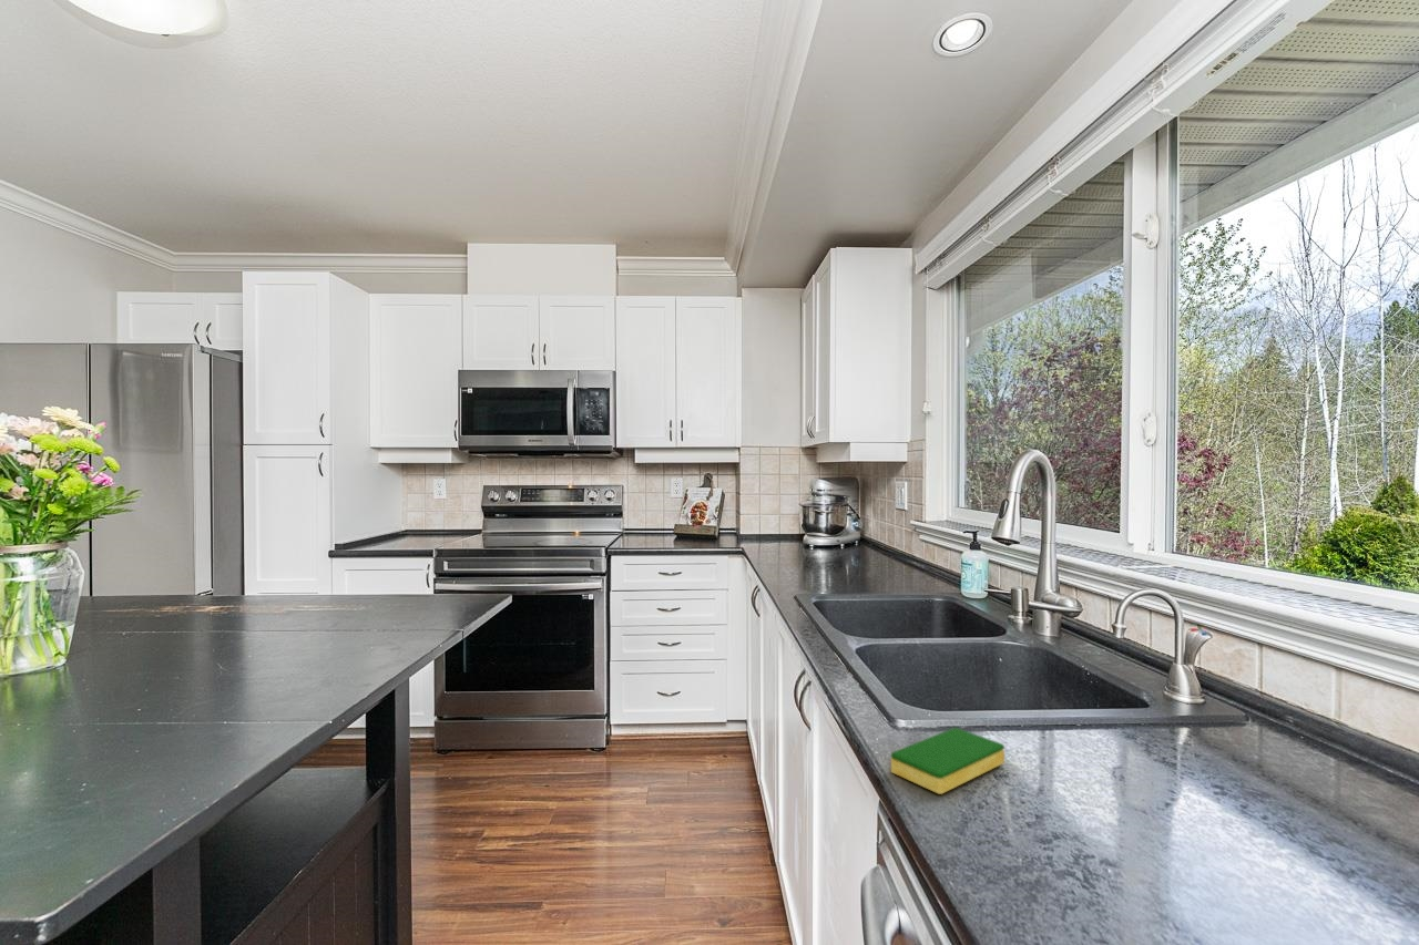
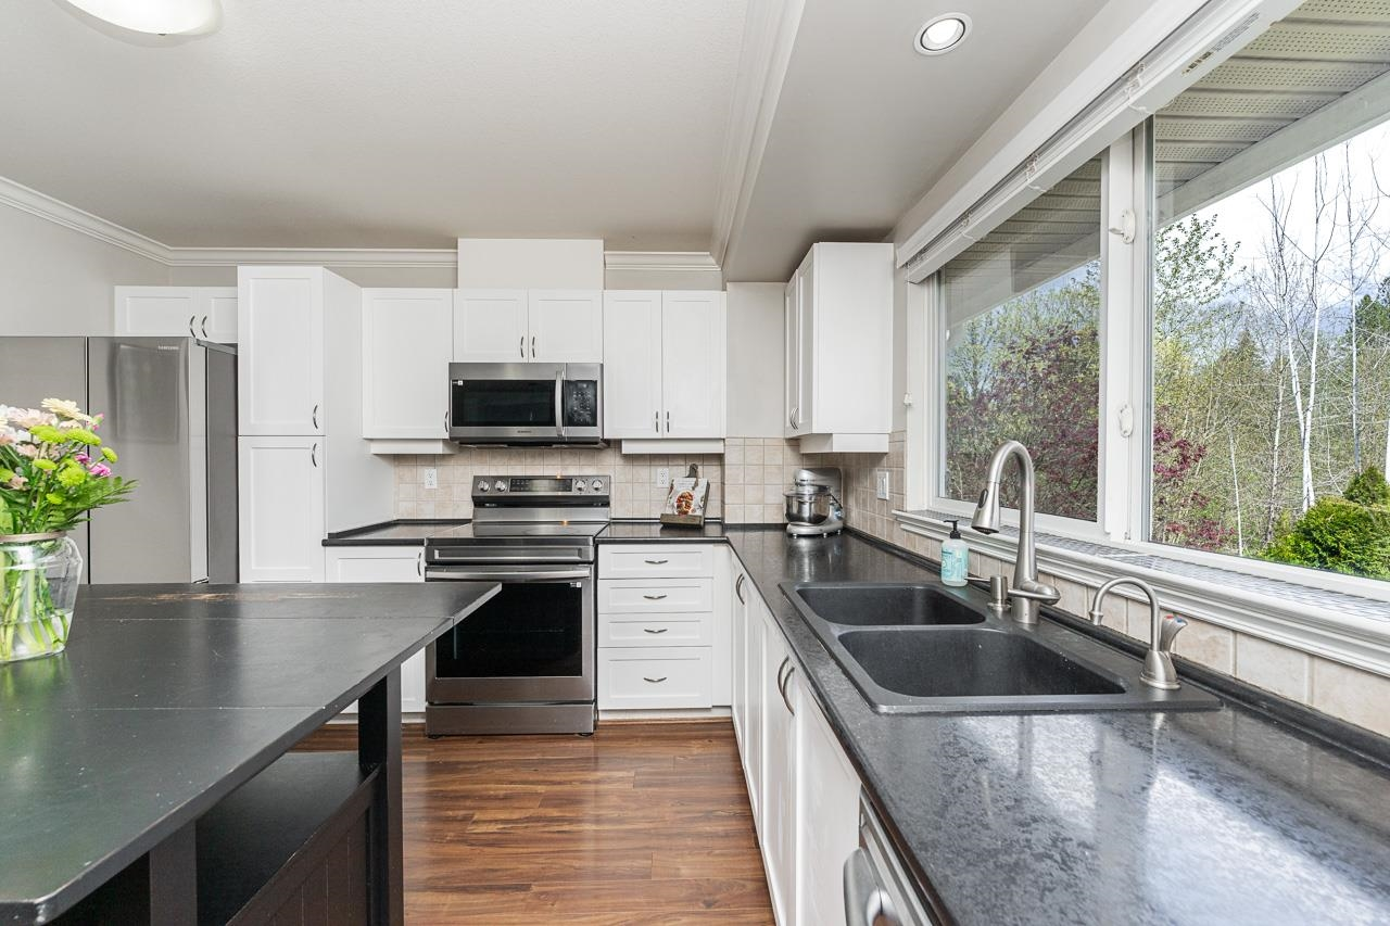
- dish sponge (948, 758)
